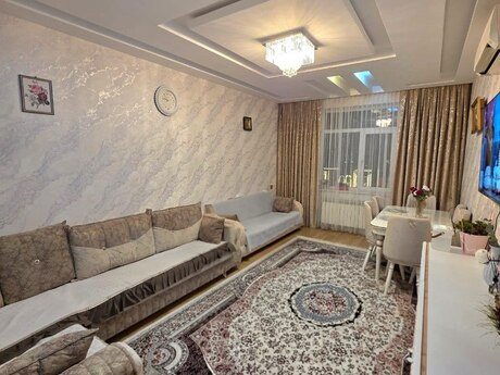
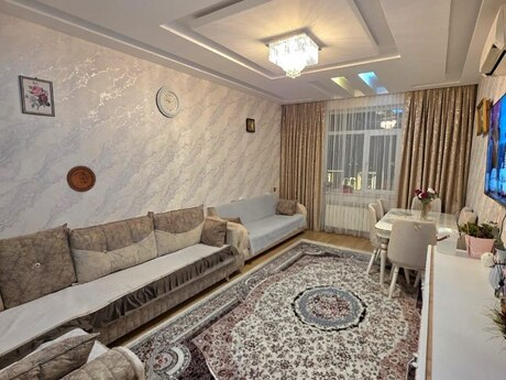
+ decorative plate (81, 178)
